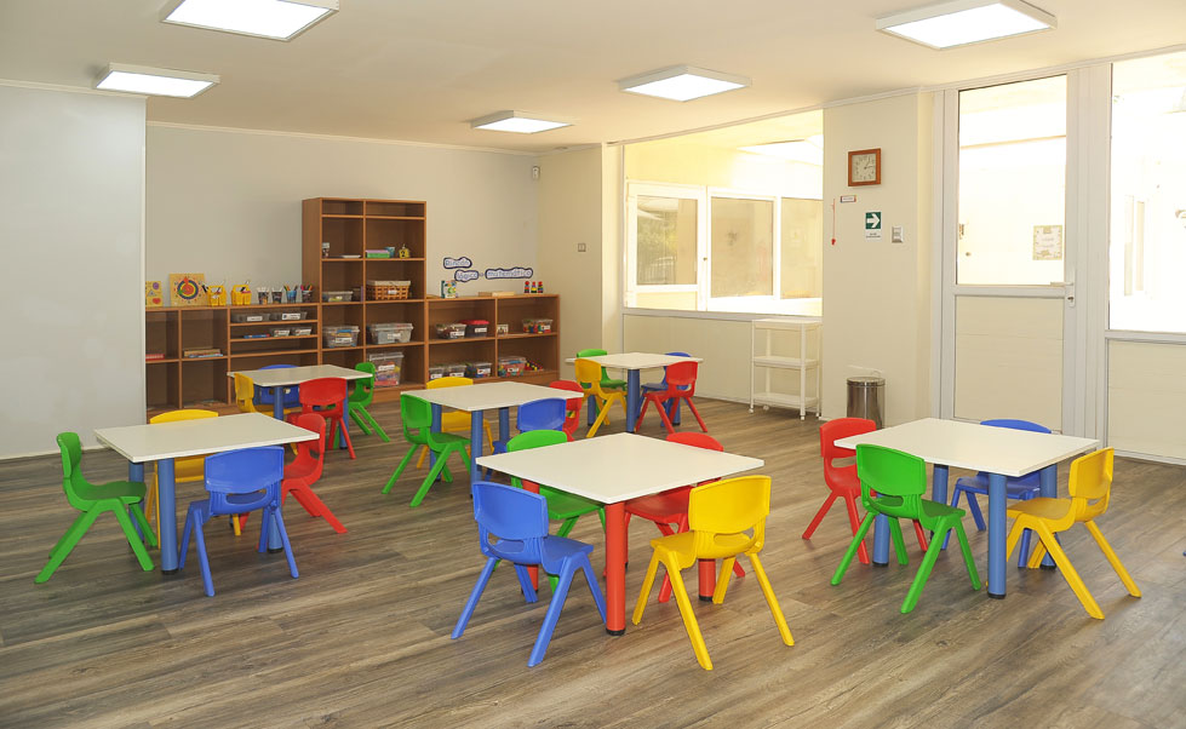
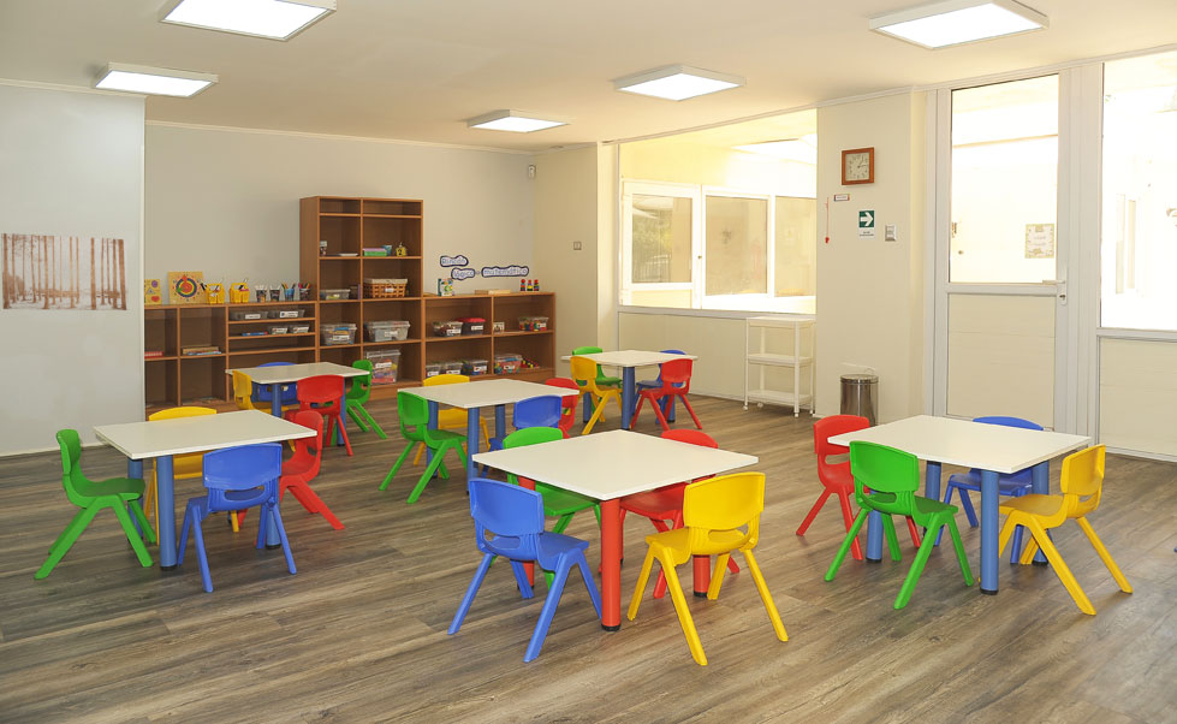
+ wall art (66, 273)
